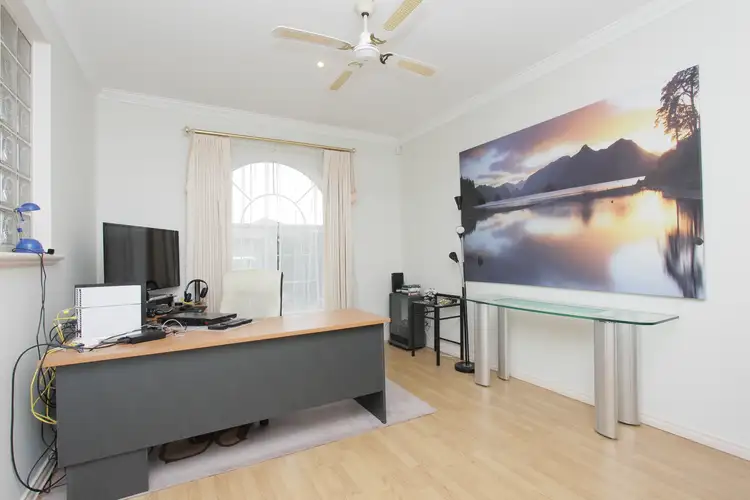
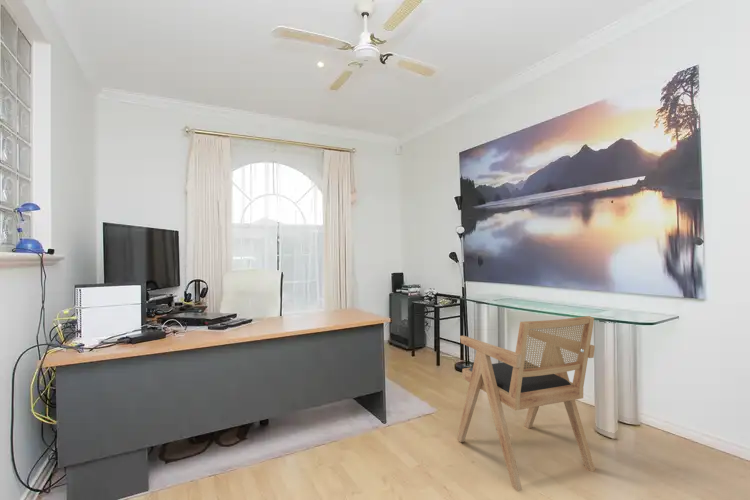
+ armchair (523, 383)
